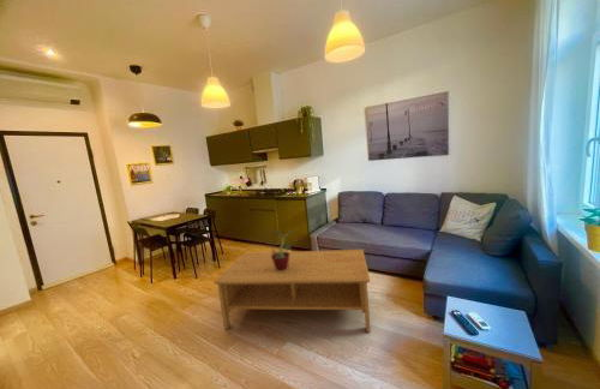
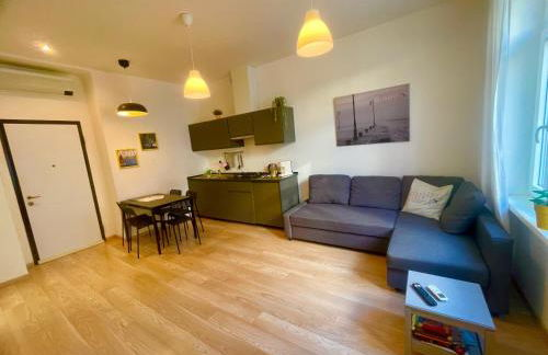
- coffee table (296, 286)
- potted plant (281, 246)
